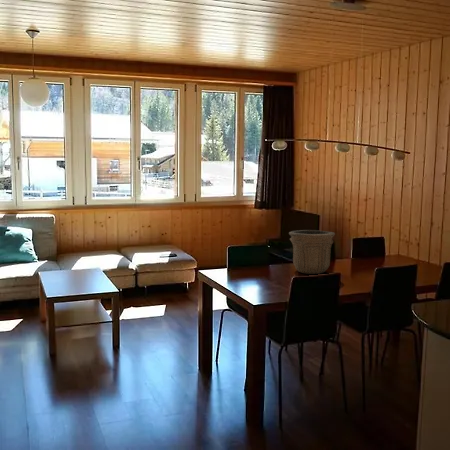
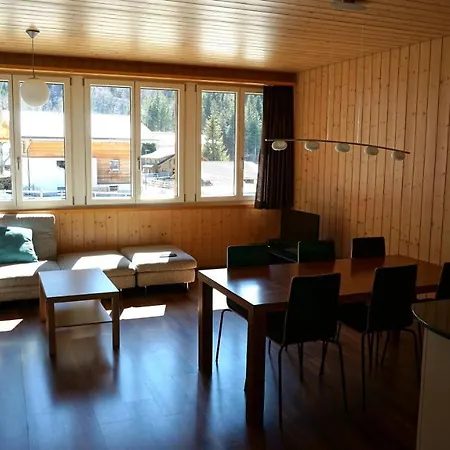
- flower pot (311, 251)
